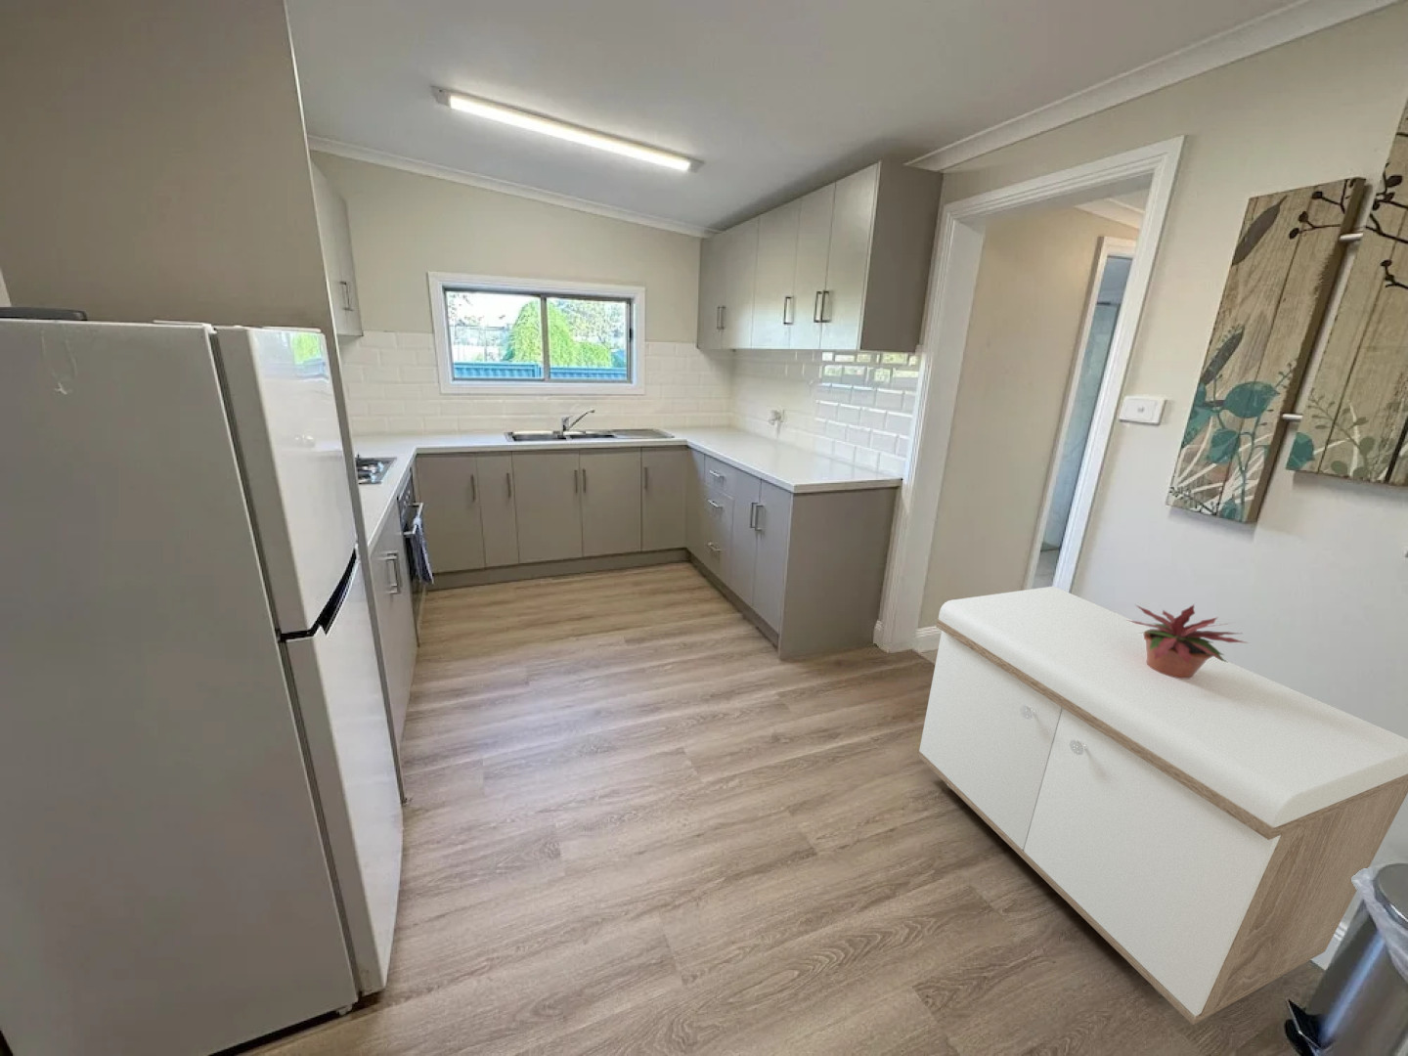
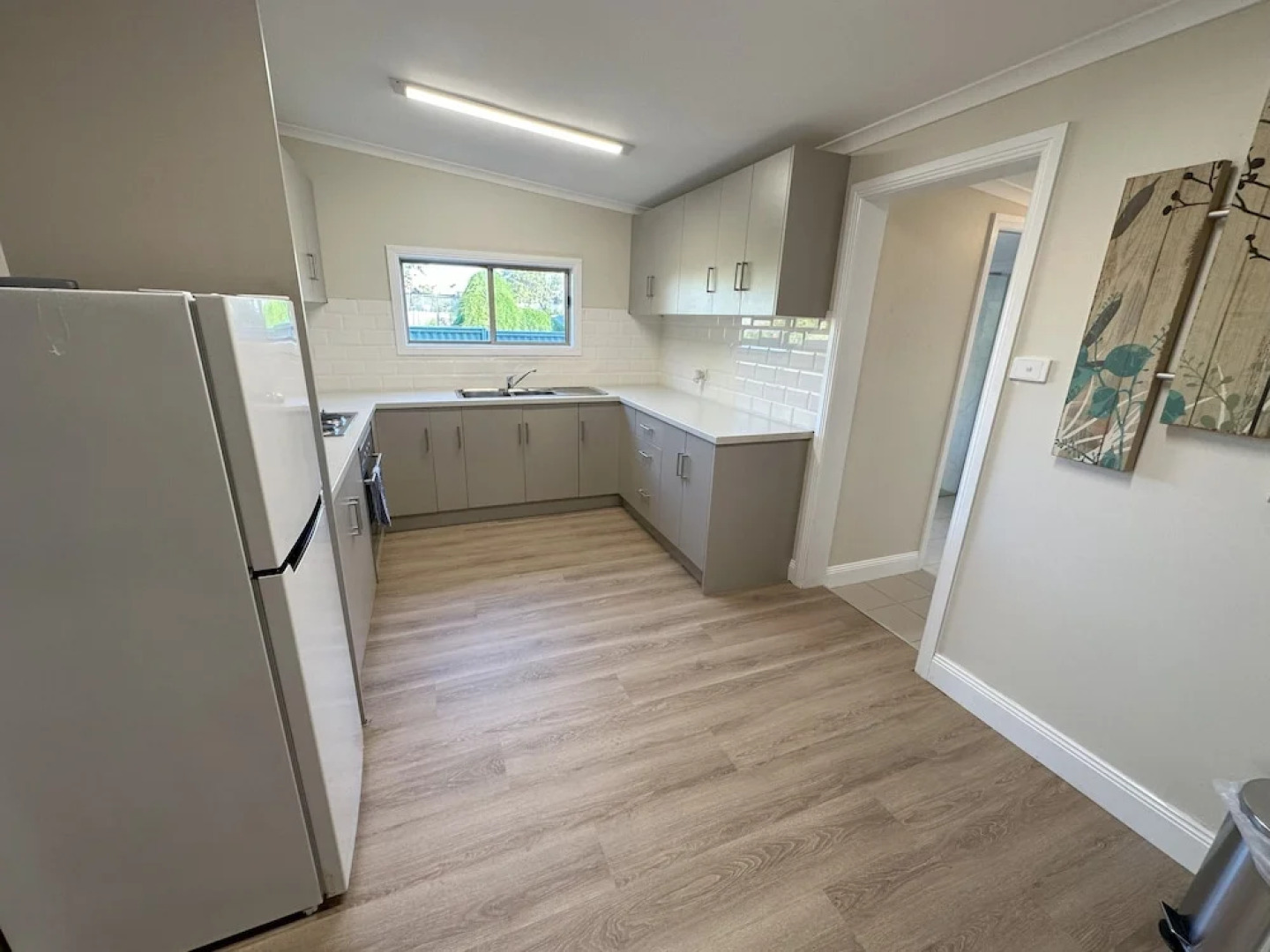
- potted plant (1181, 632)
- storage bench (1103, 763)
